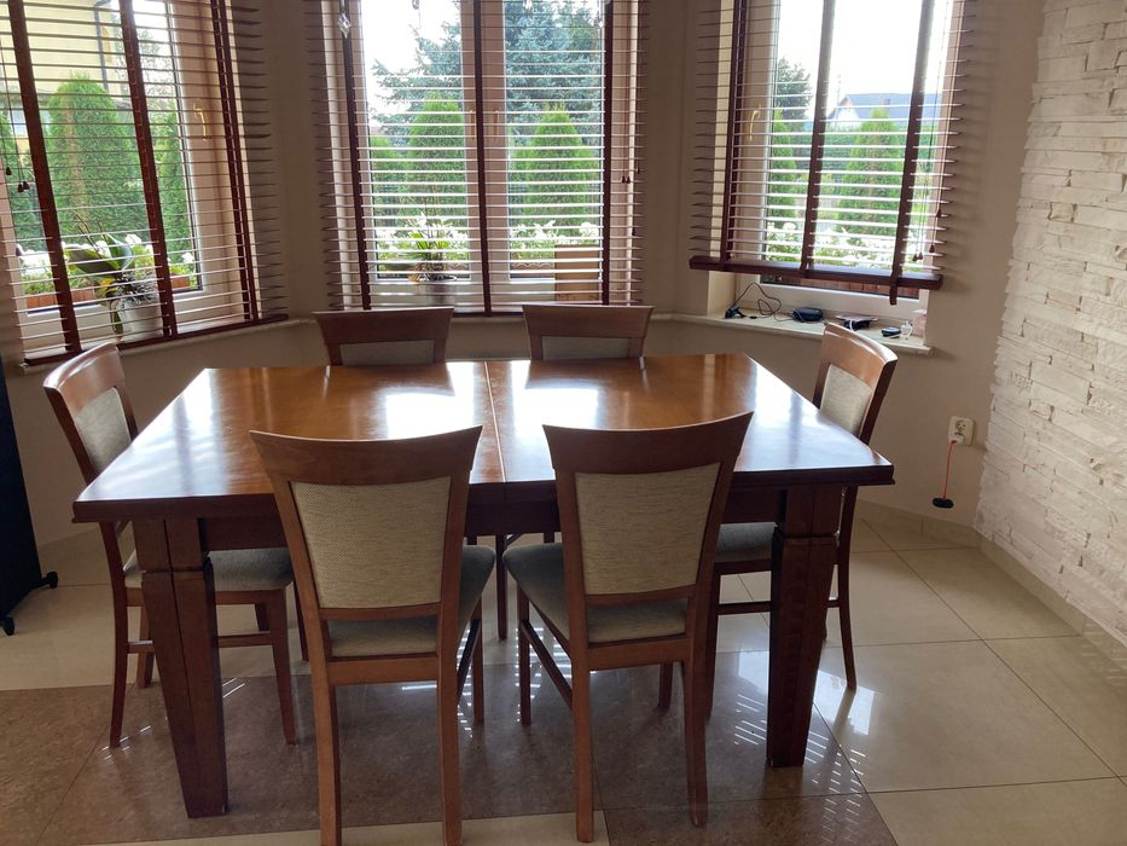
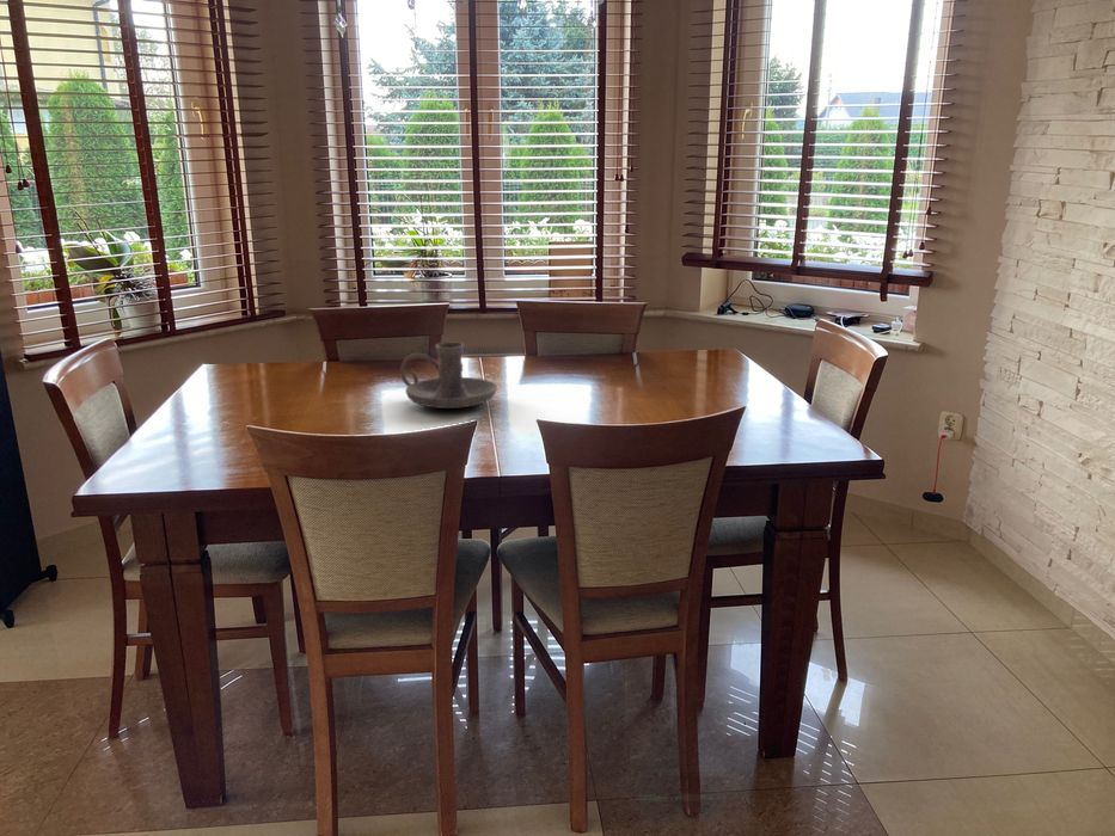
+ candle holder (442, 373)
